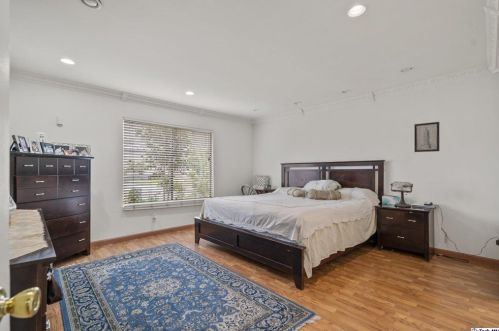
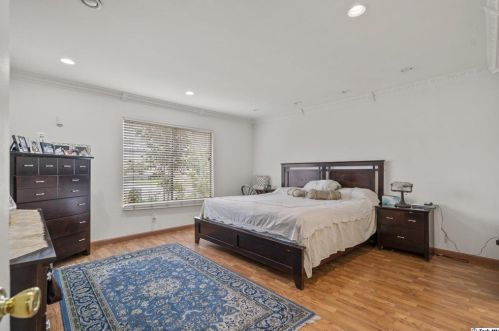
- wall art (426, 137)
